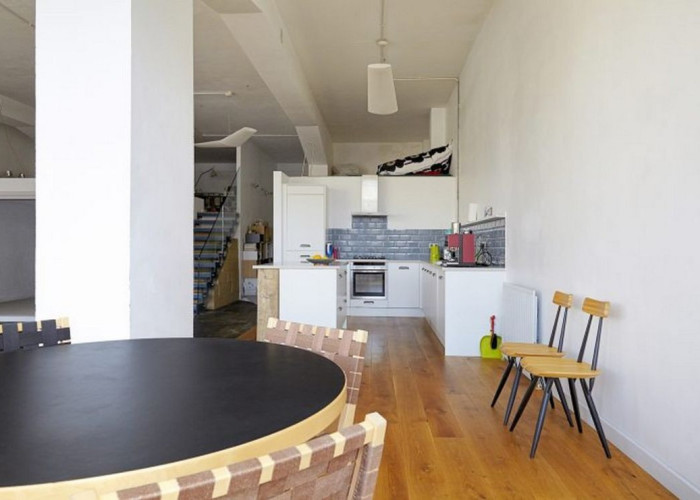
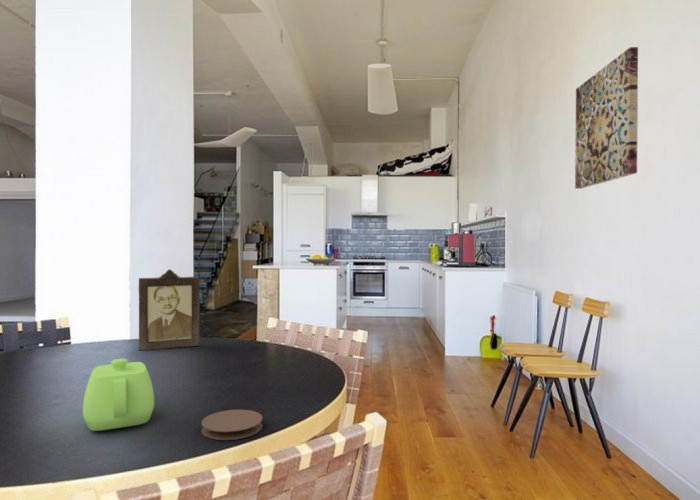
+ wall art (603, 126)
+ teapot (119, 389)
+ photo frame (169, 306)
+ coaster (232, 423)
